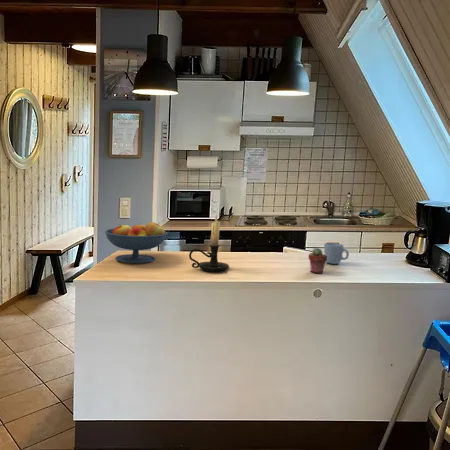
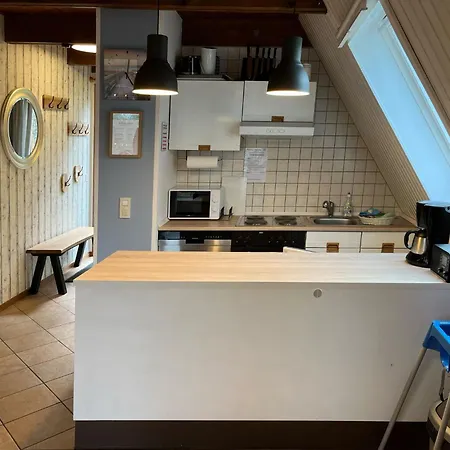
- candle holder (211, 241)
- fruit bowl (136, 240)
- mug (336, 254)
- potted succulent (317, 259)
